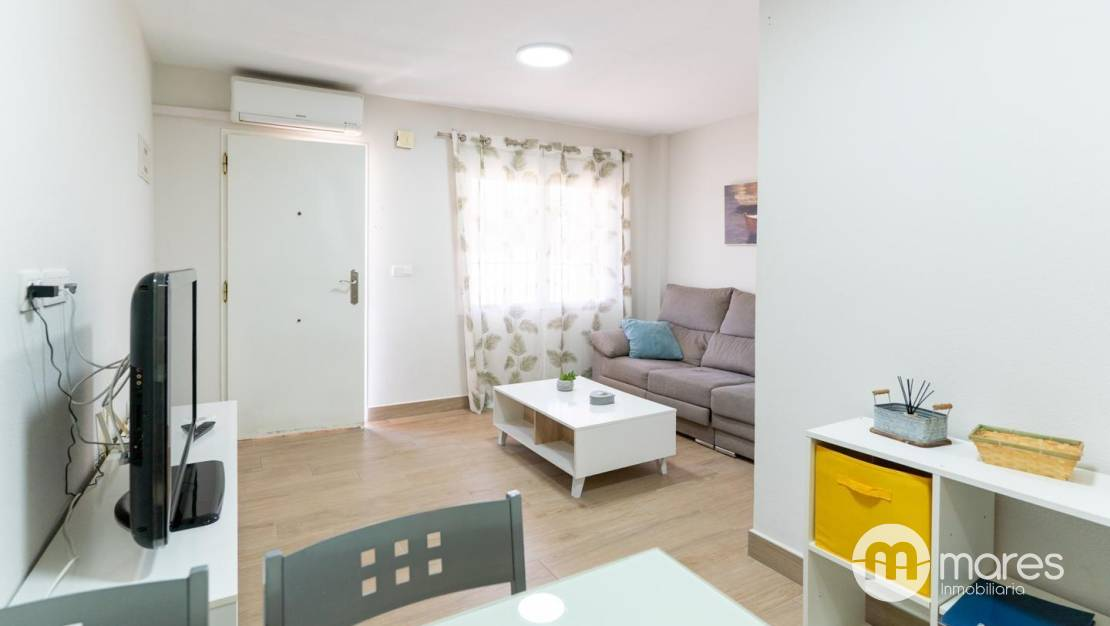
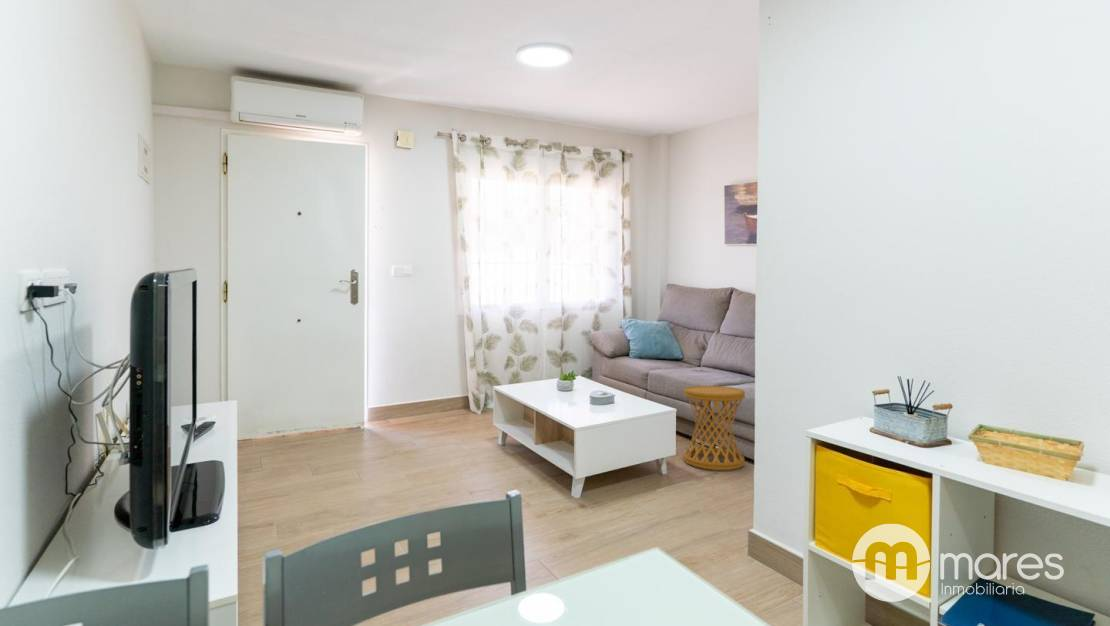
+ side table (713, 425)
